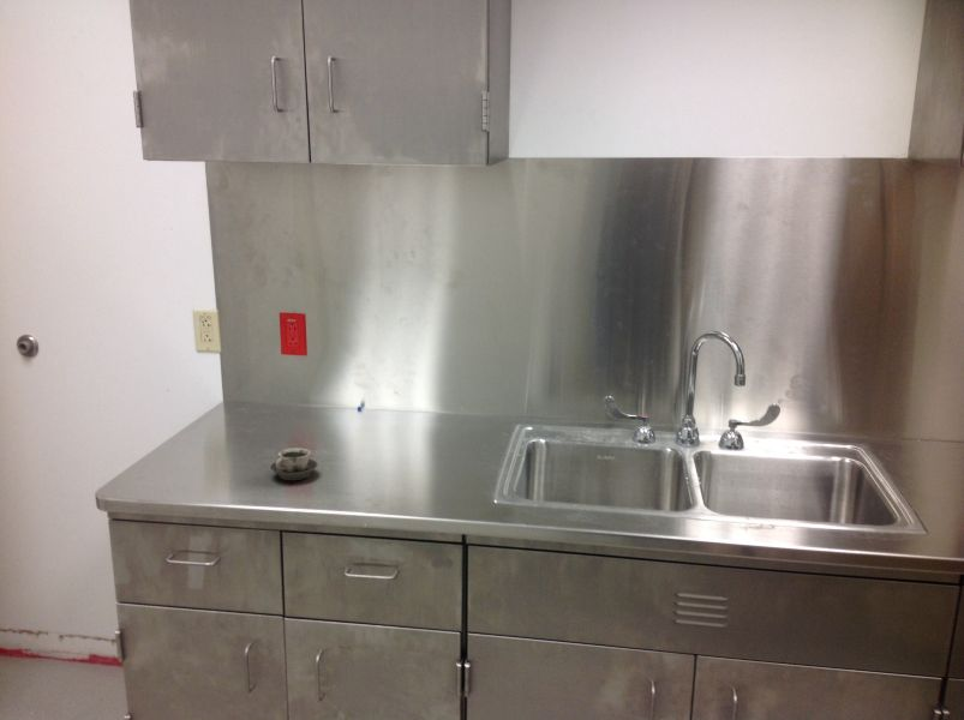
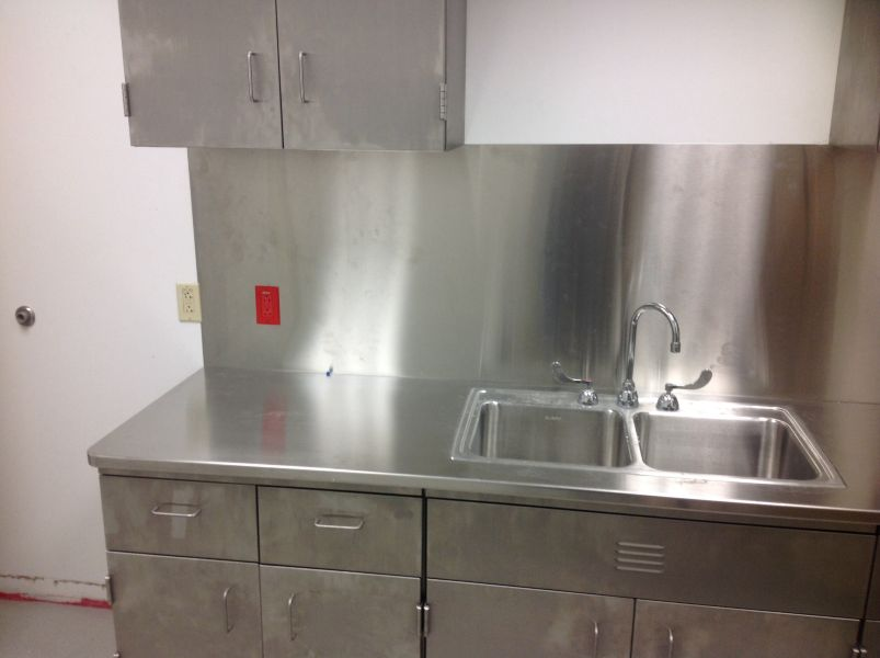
- cup (294, 463)
